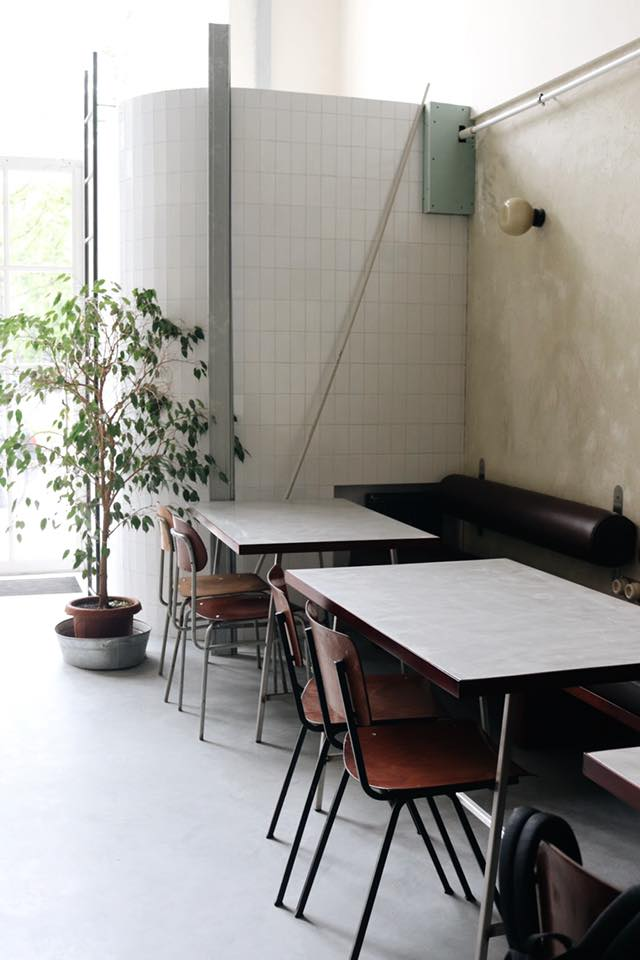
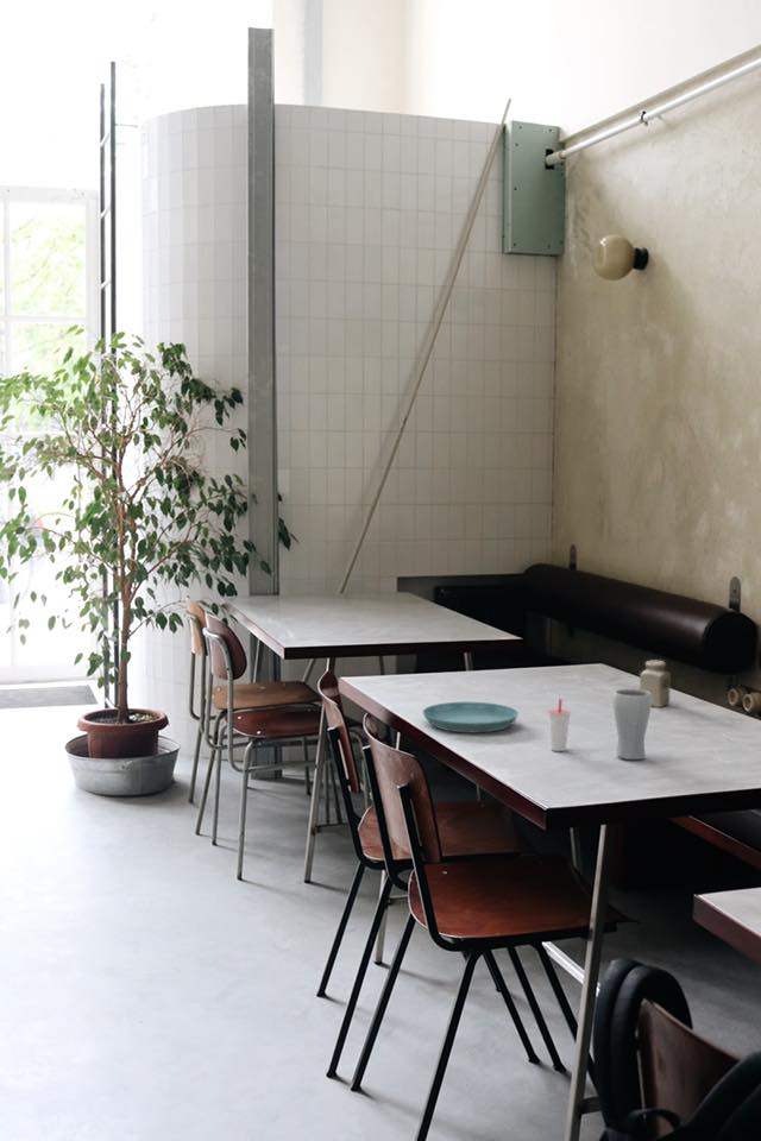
+ cup (558, 724)
+ saucer (470, 718)
+ salt shaker (654, 682)
+ drinking glass (631, 724)
